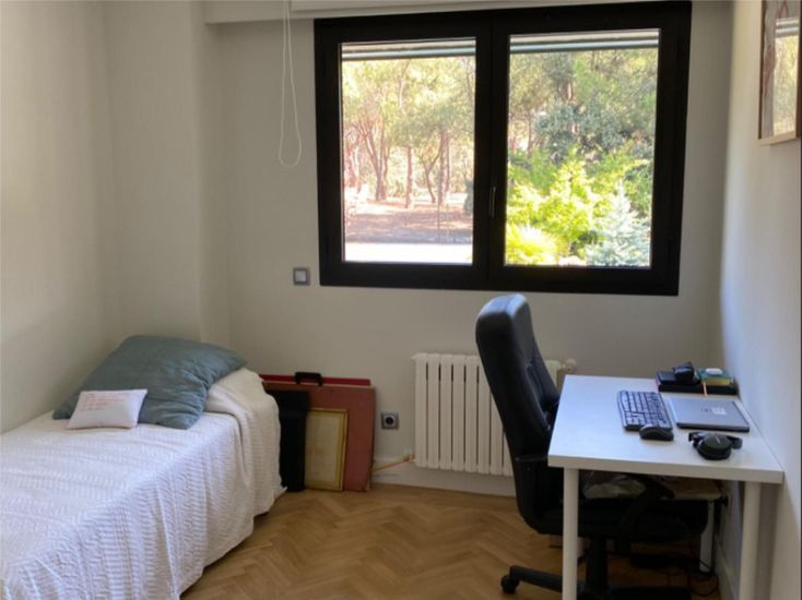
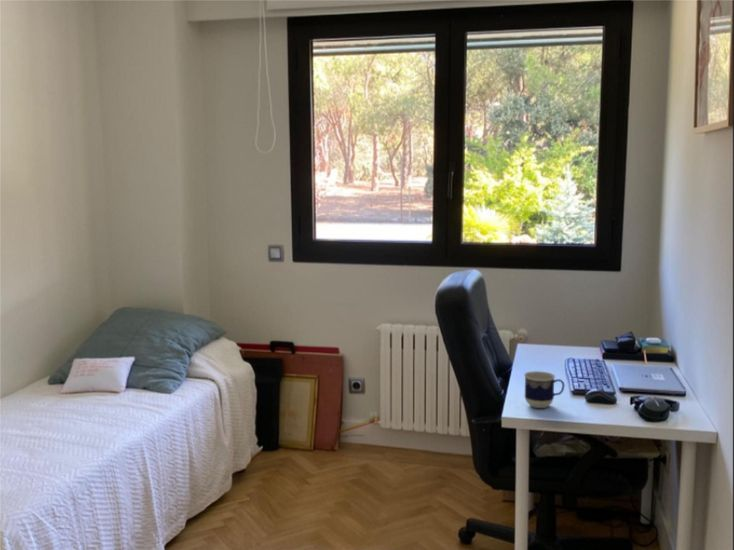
+ cup (543, 390)
